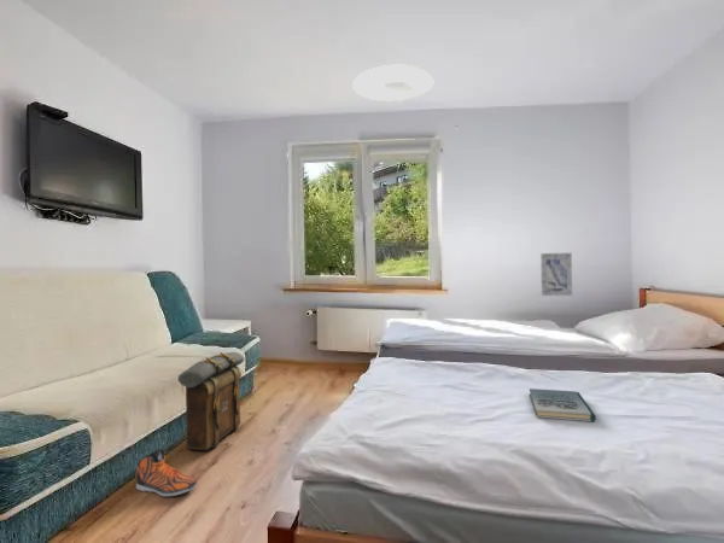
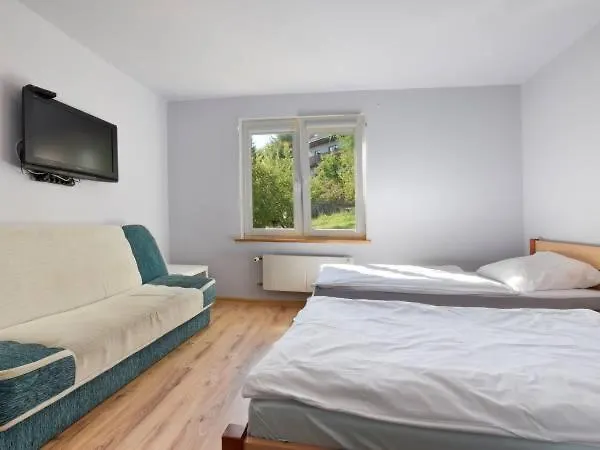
- wall art (555, 274)
- backpack (215, 396)
- ceiling light (392, 81)
- sneaker (164, 471)
- book (559, 403)
